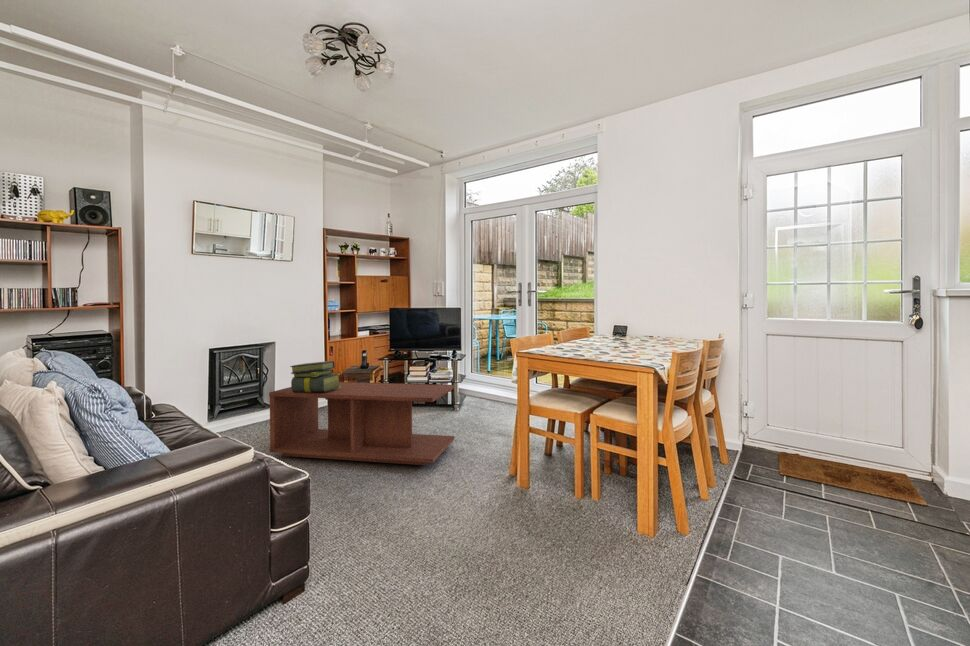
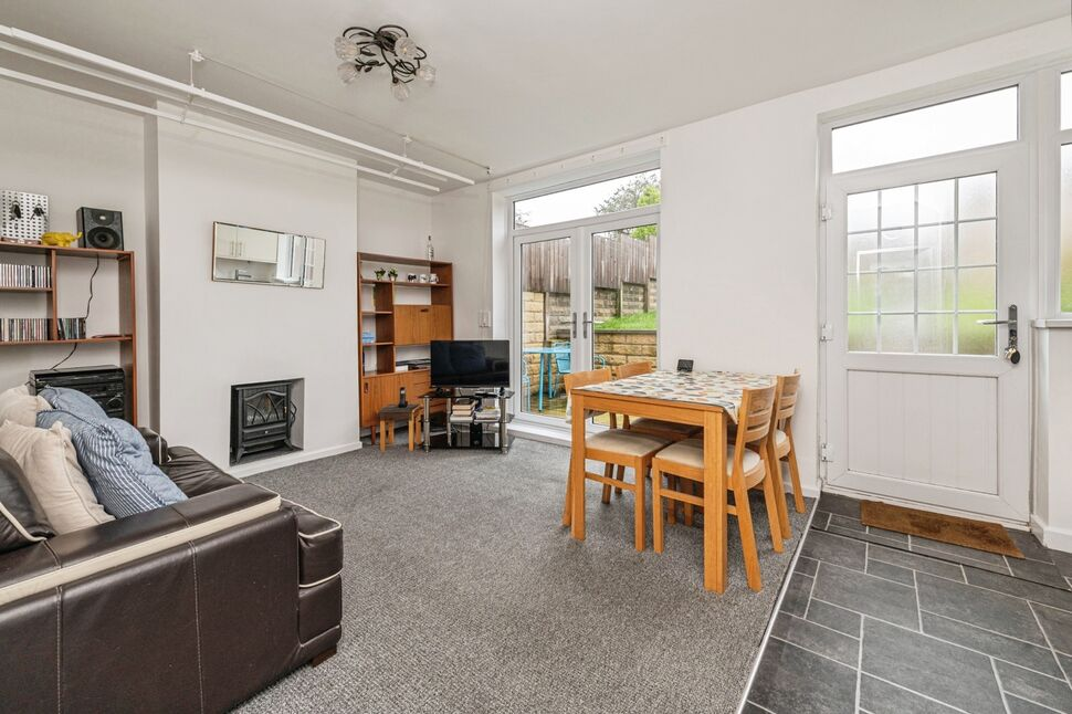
- stack of books (314, 375)
- coffee table (366, 420)
